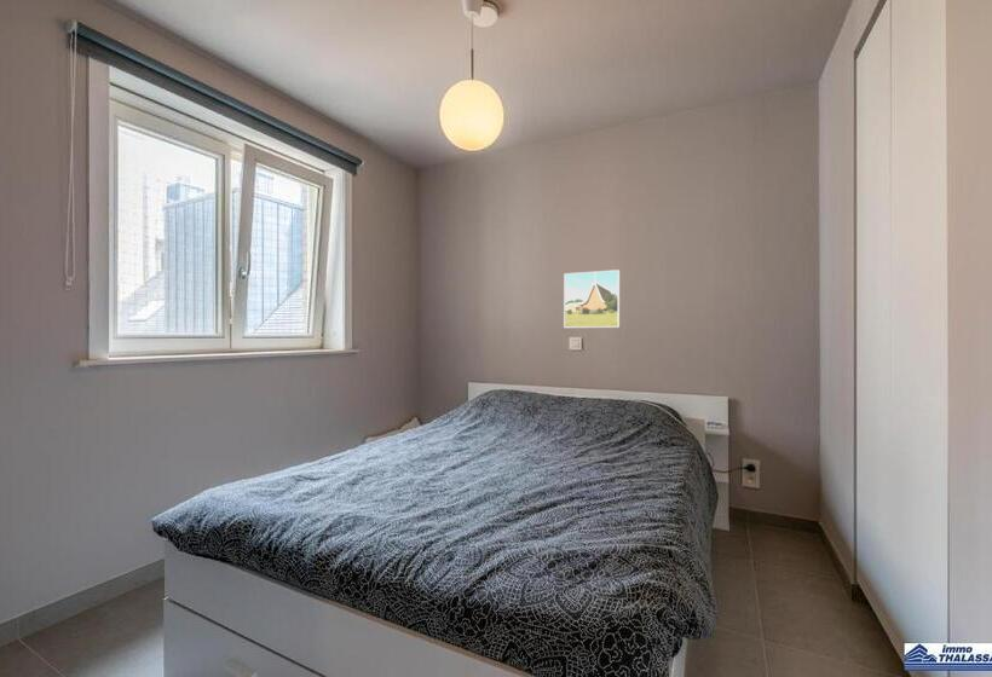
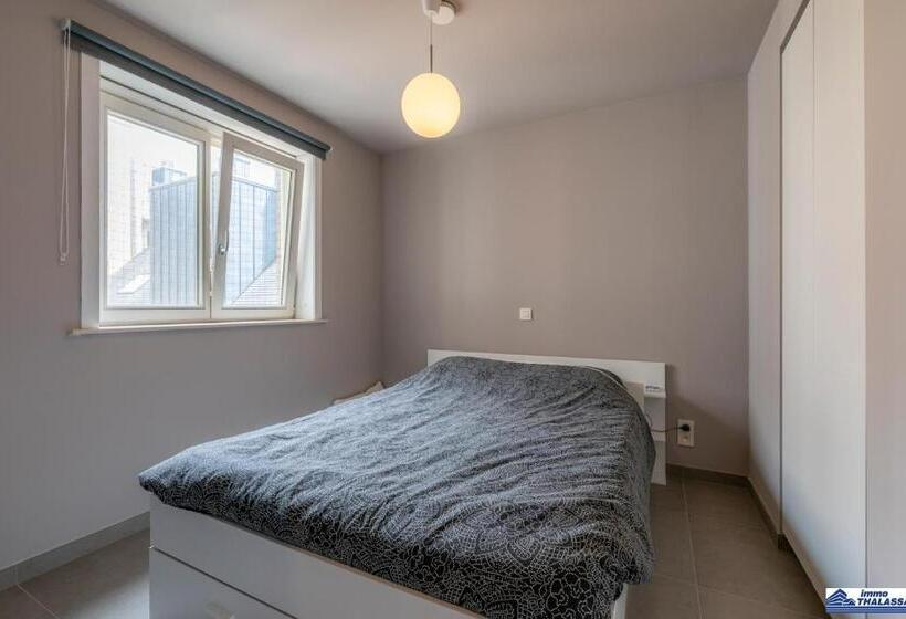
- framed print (590, 300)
